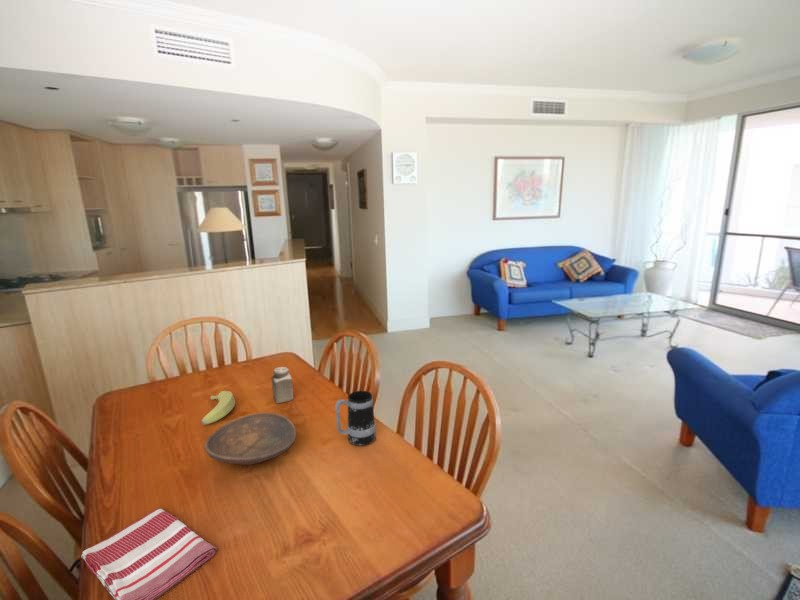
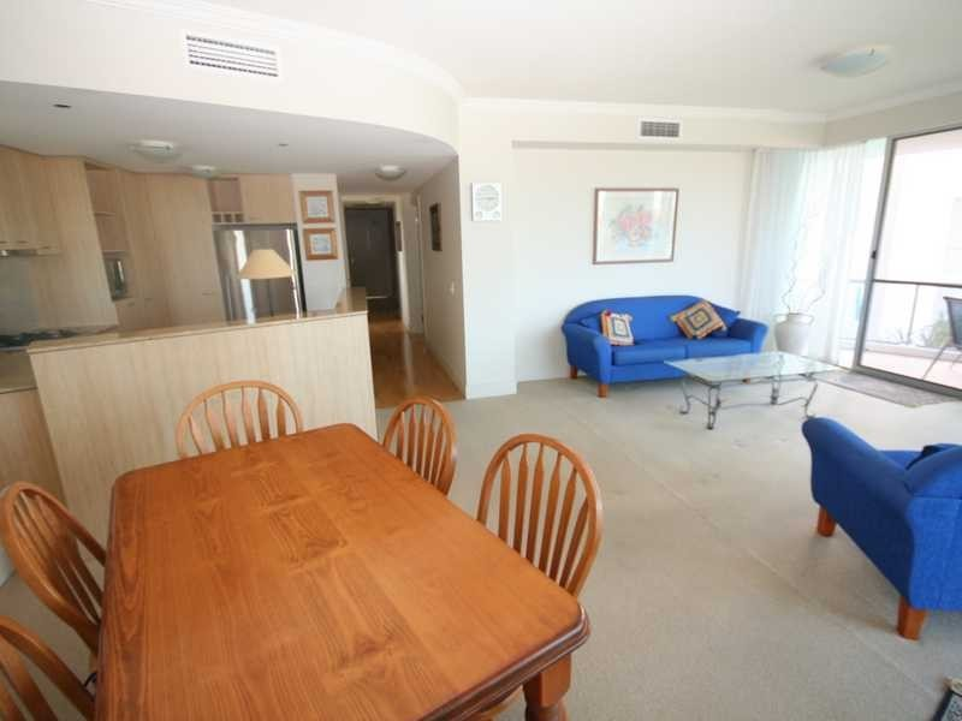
- salt shaker (282, 383)
- dish towel (148, 552)
- mug (355, 418)
- decorative bowl (252, 443)
- banana (217, 404)
